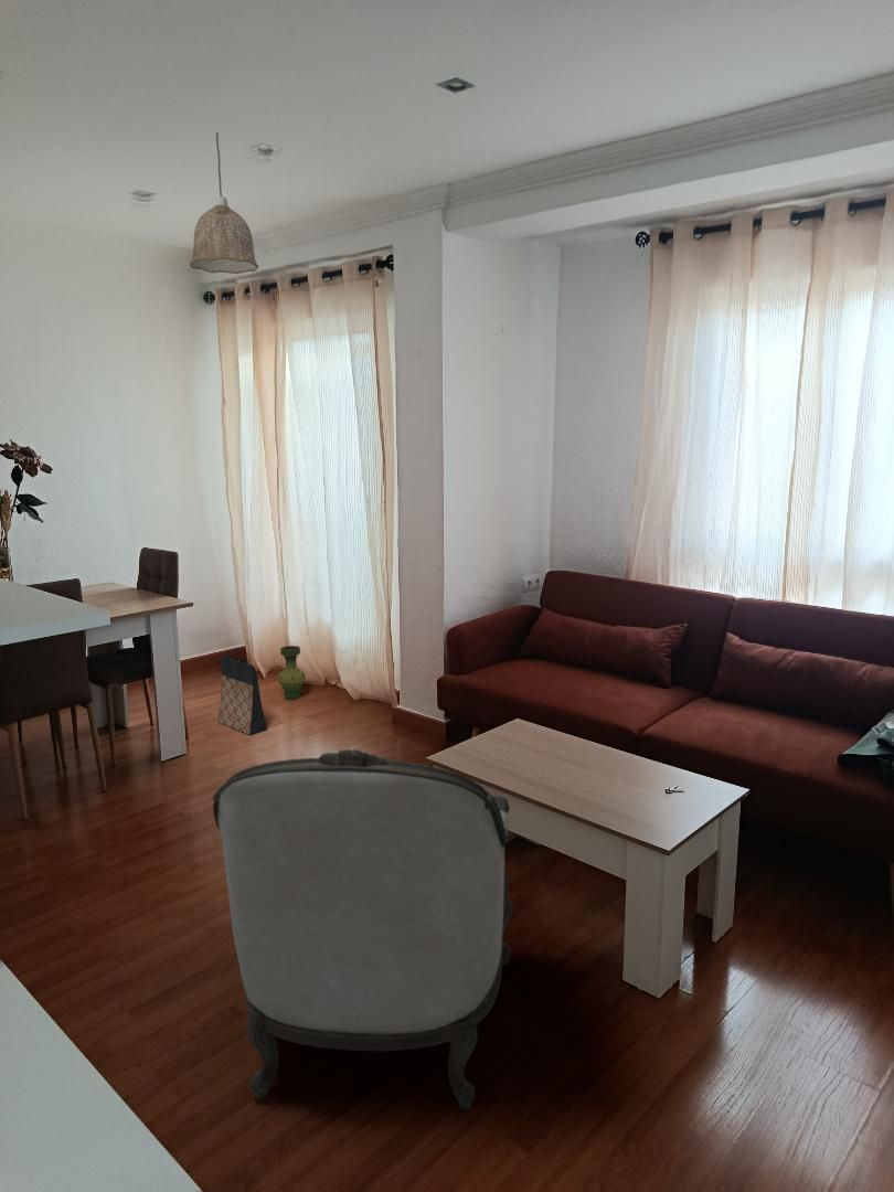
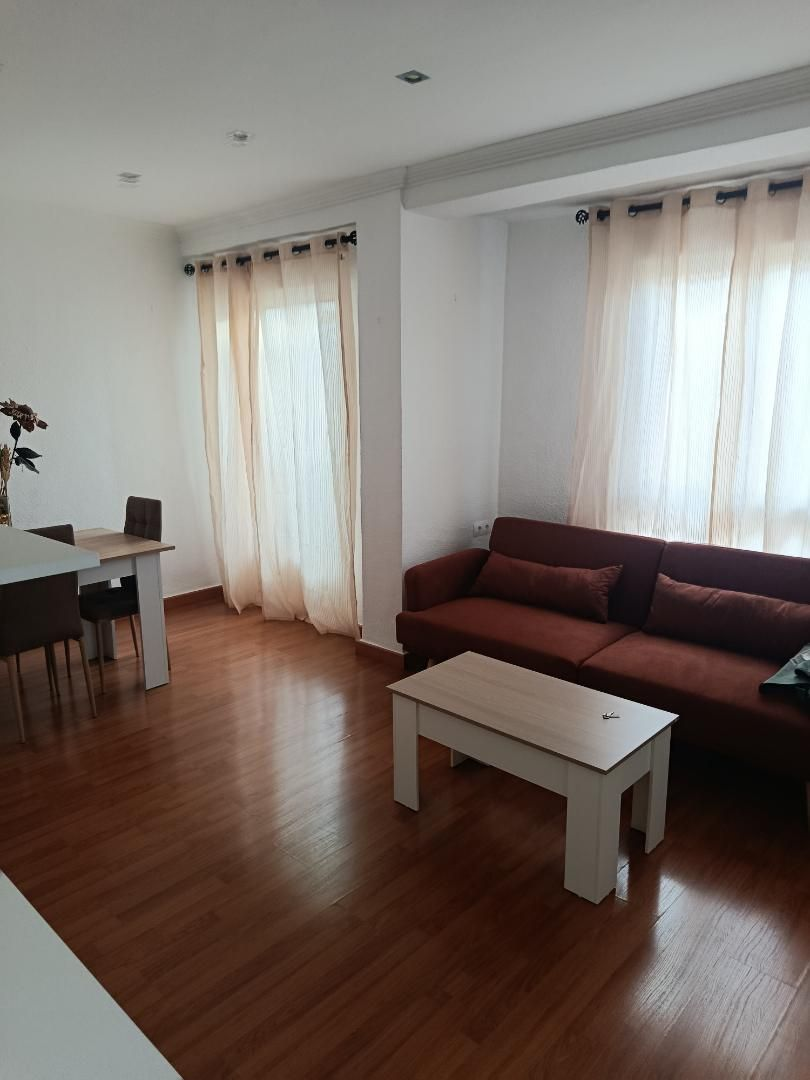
- vase (291, 672)
- pendant lamp (221, 200)
- bag (238, 690)
- armchair (382, 865)
